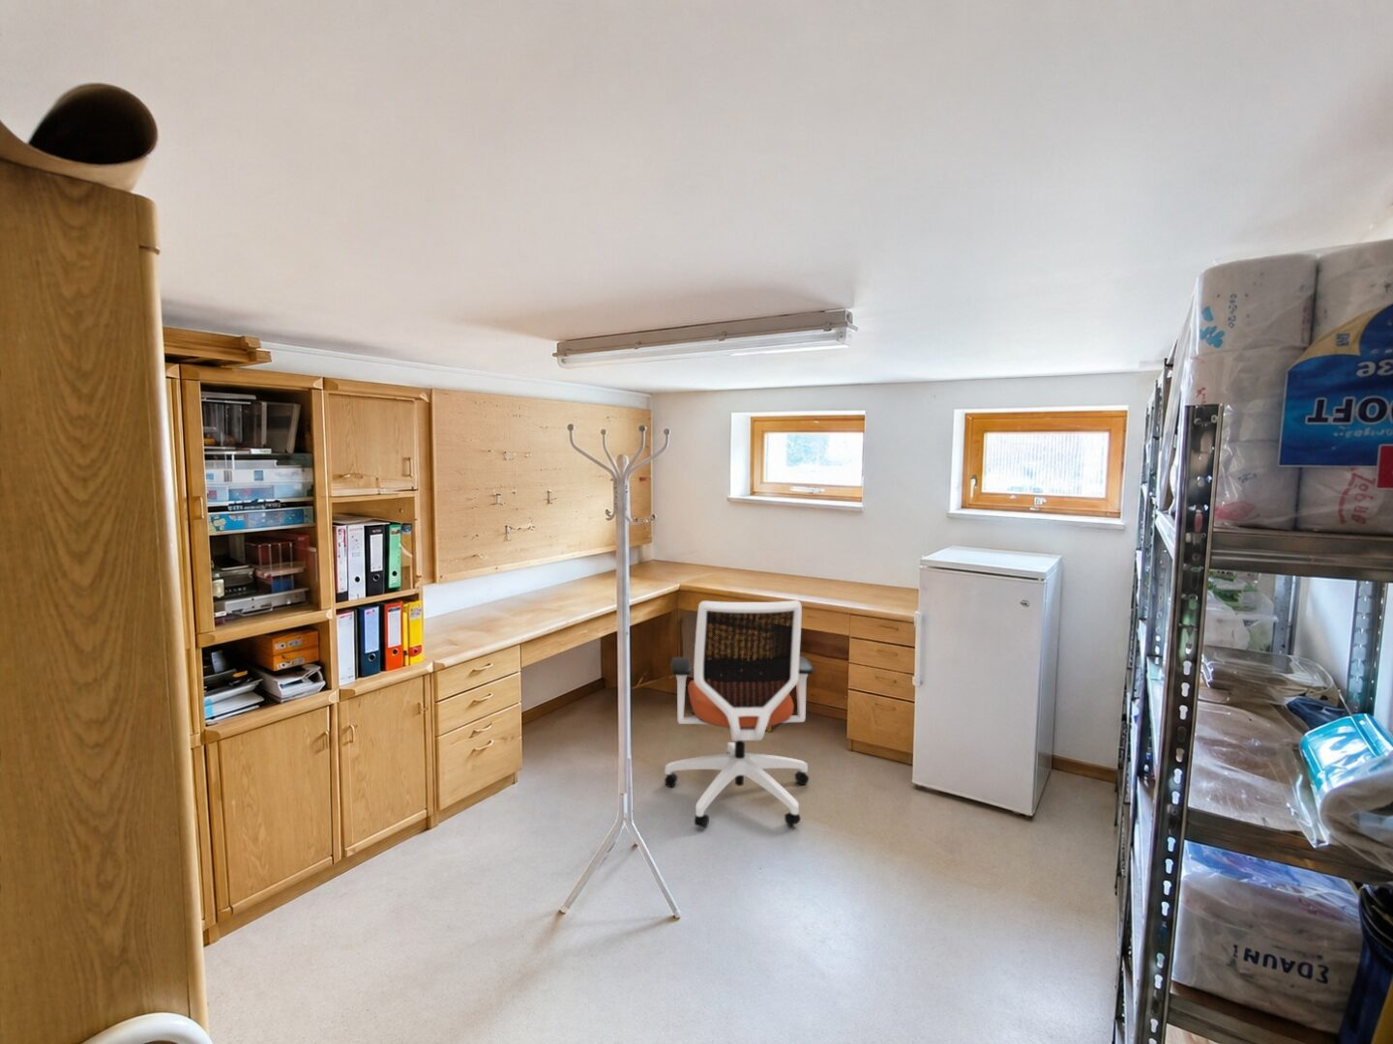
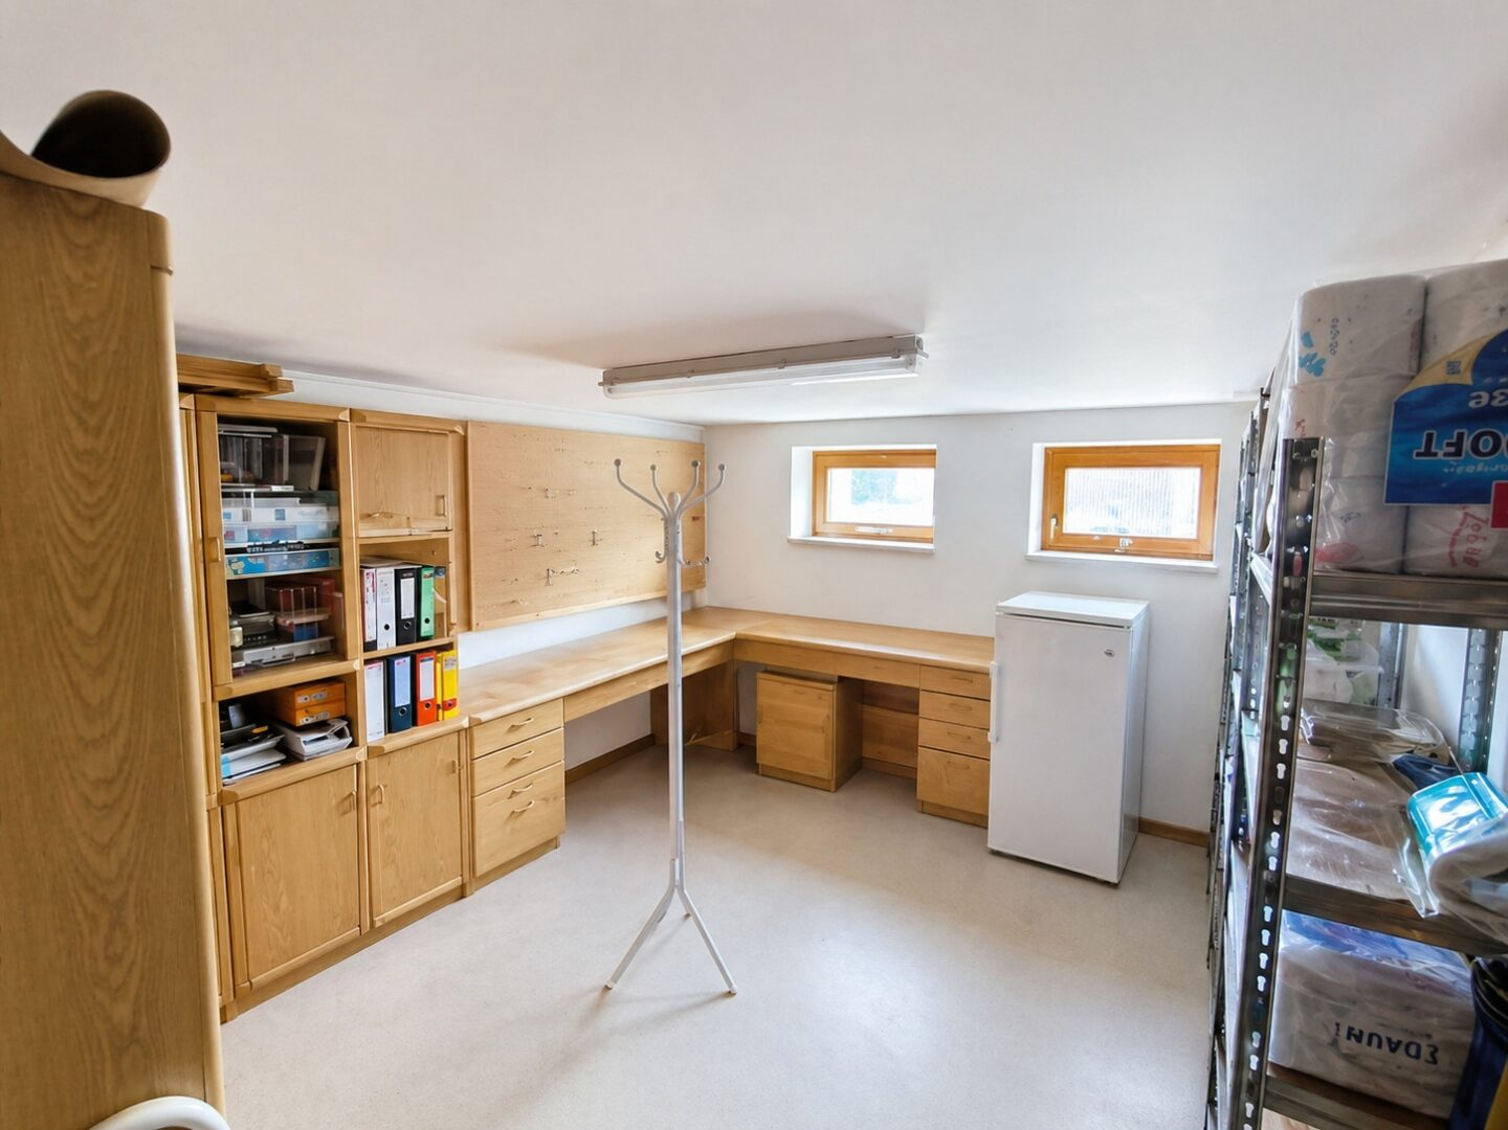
- office chair (740, 691)
